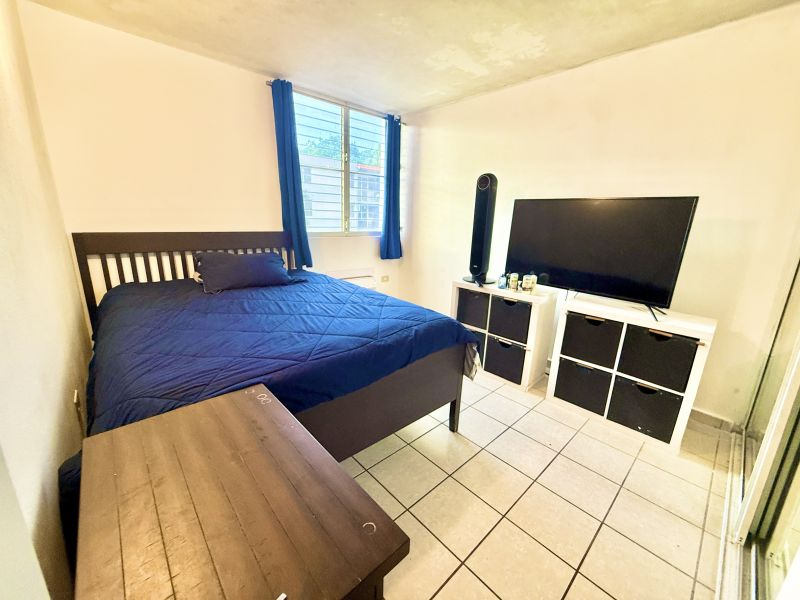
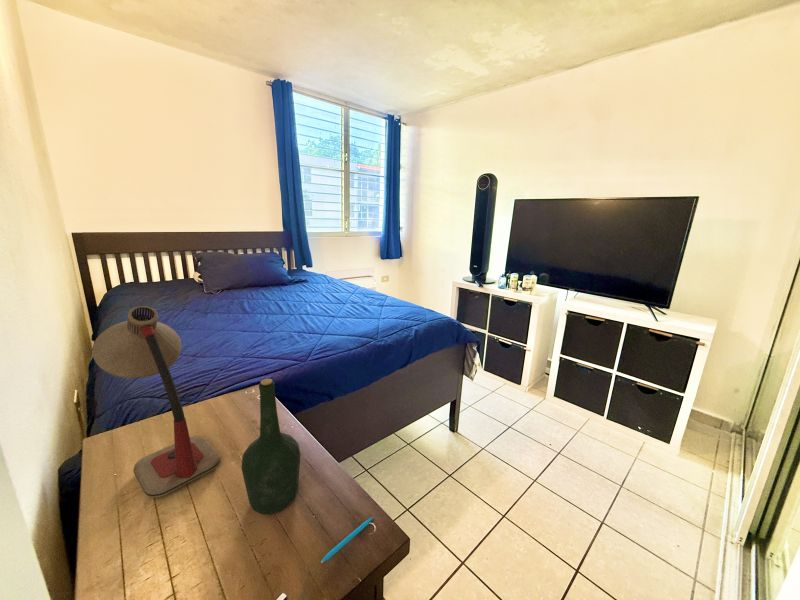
+ bottle (270, 441)
+ desk lamp (163, 383)
+ pen (349, 537)
